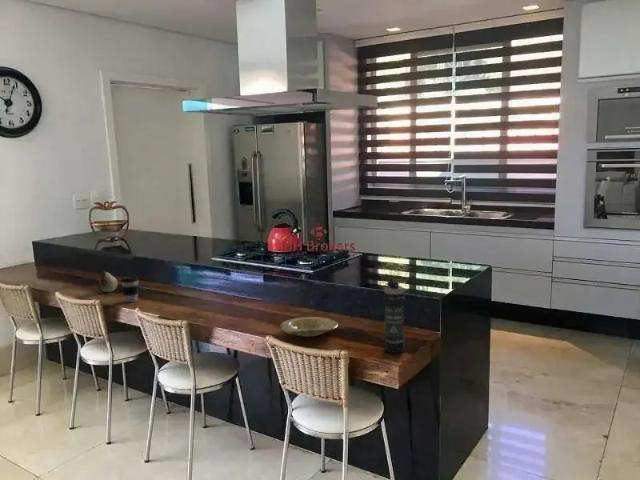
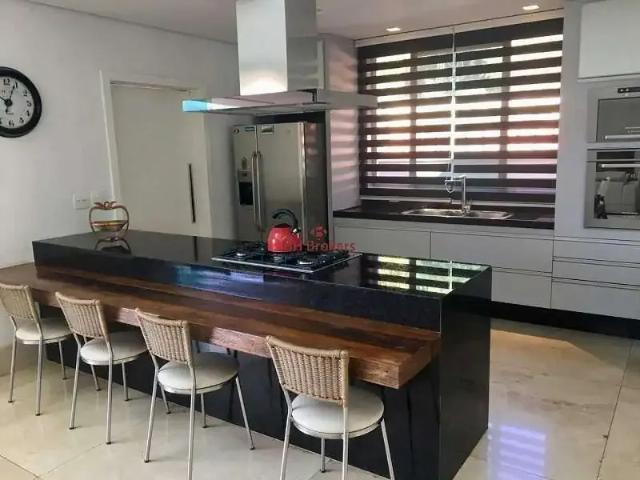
- coffee cup (130, 289)
- fruit (108, 281)
- smoke grenade (393, 314)
- plate (309, 327)
